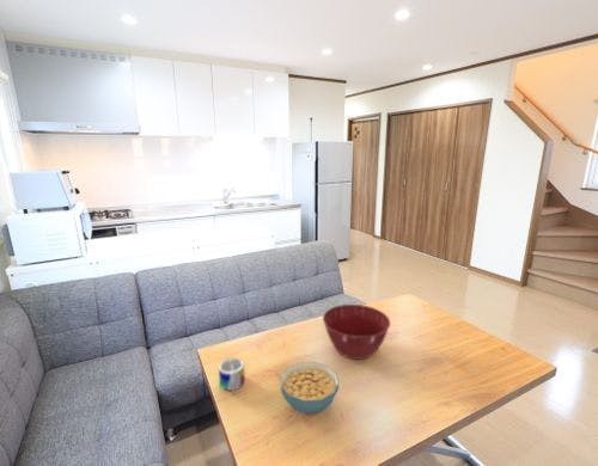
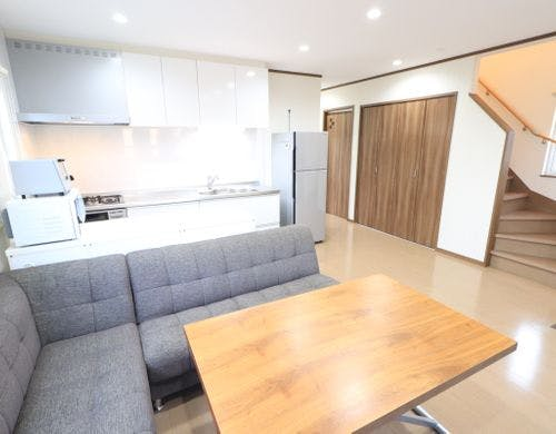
- cereal bowl (309, 392)
- mixing bowl (355, 335)
- mug (232, 375)
